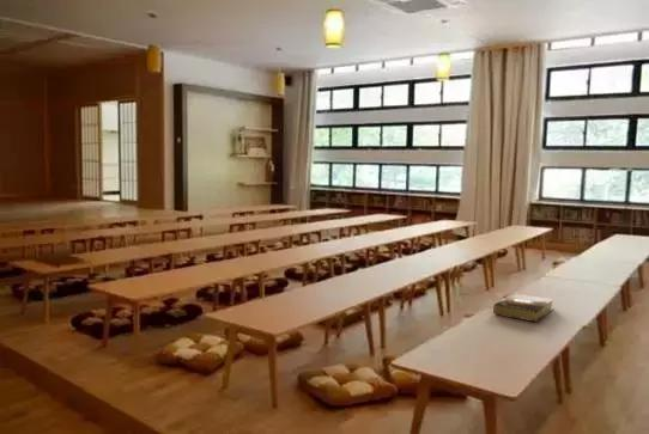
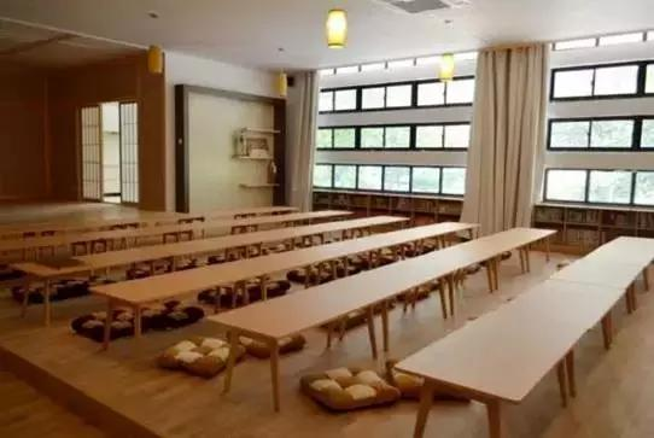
- book (523, 306)
